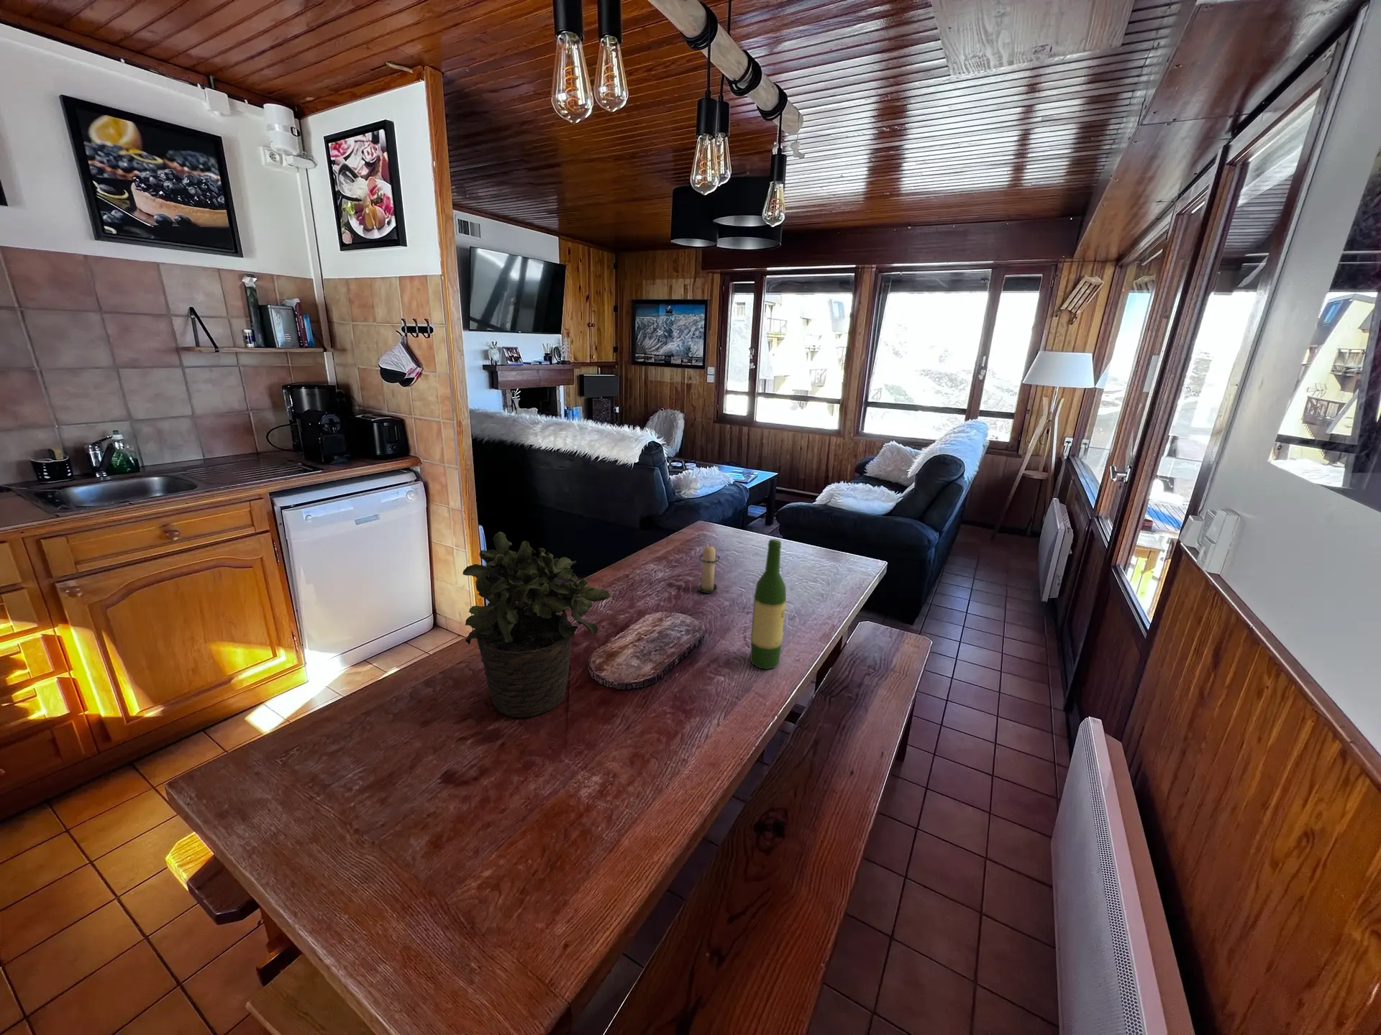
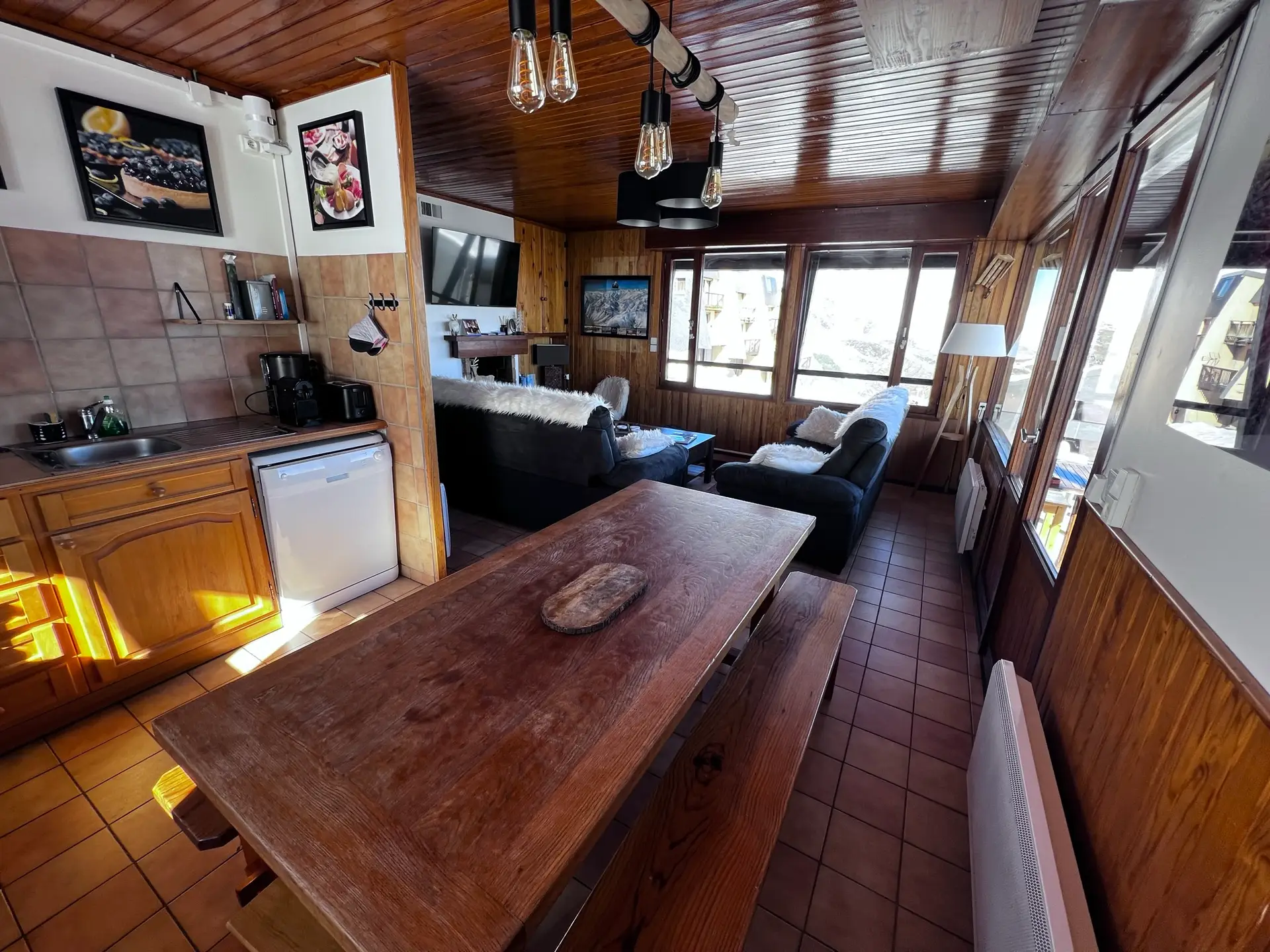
- potted plant (521, 616)
- candle (709, 566)
- wine bottle (770, 603)
